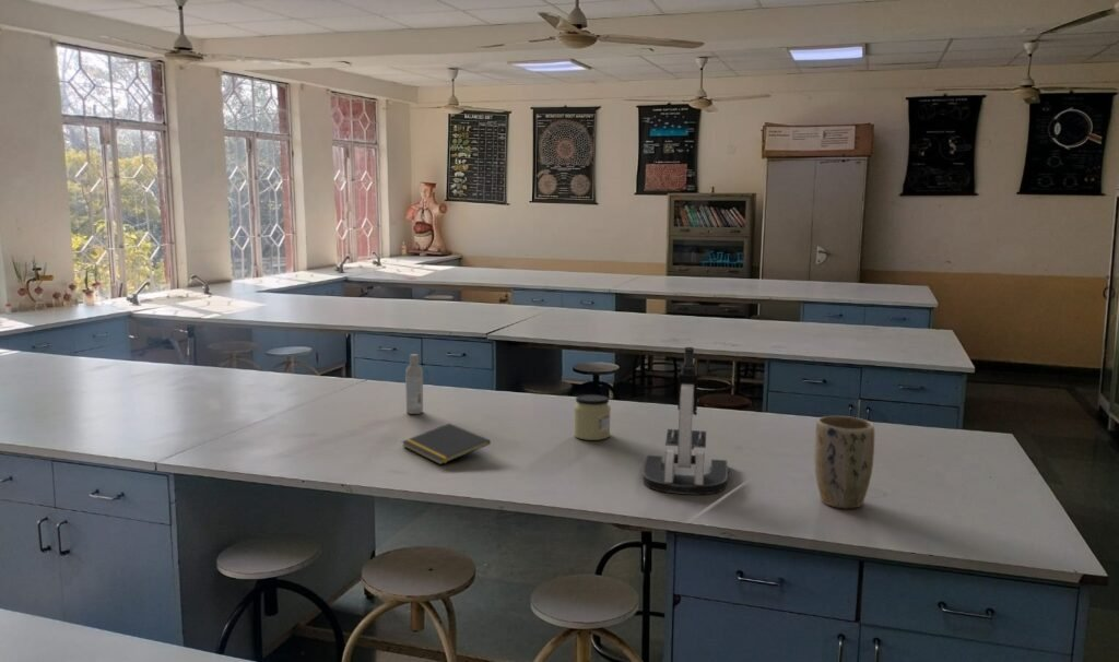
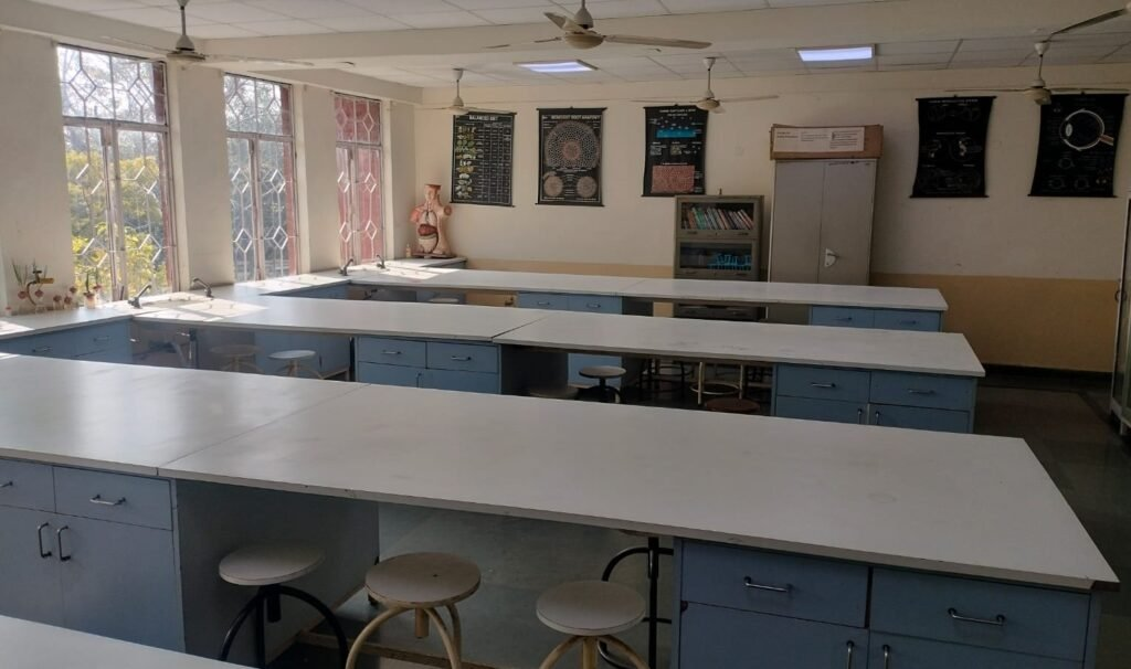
- microscope (686, 414)
- bottle (414, 383)
- jar (591, 416)
- plant pot (843, 462)
- notepad (445, 442)
